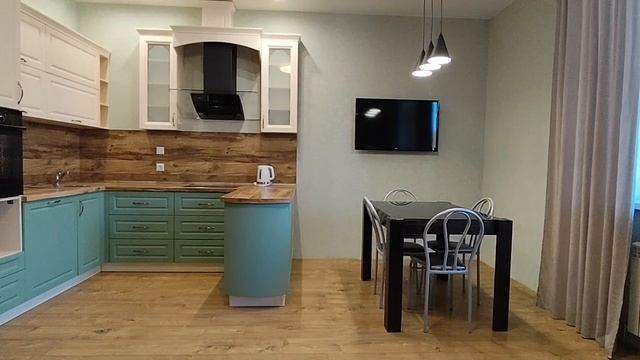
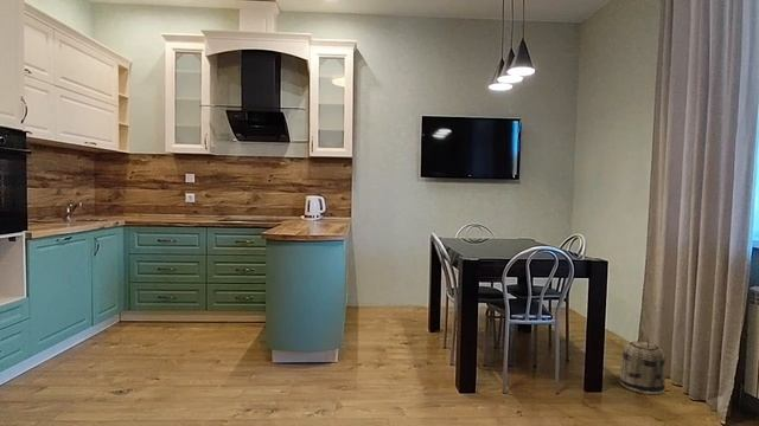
+ basket (643, 359)
